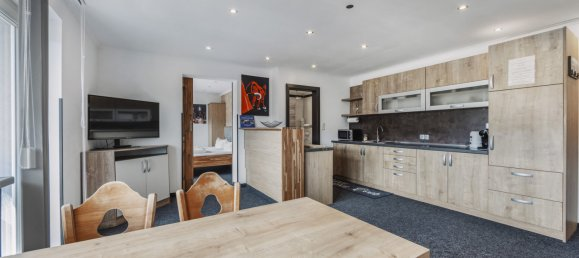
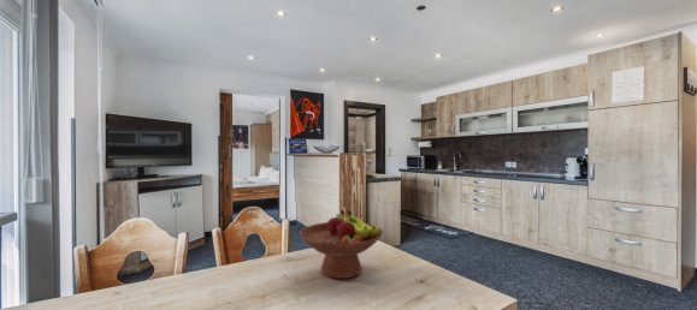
+ fruit bowl (341, 243)
